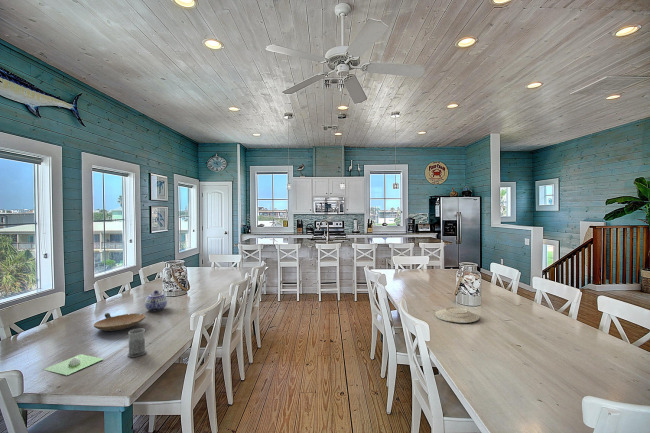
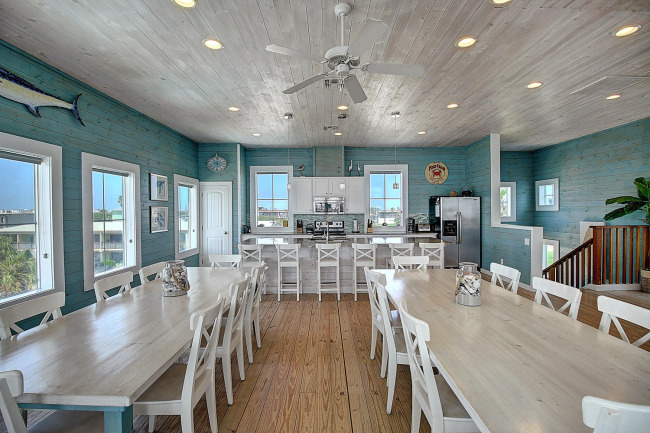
- plate (456, 313)
- mug (137, 340)
- bowl (120, 322)
- teapot (156, 299)
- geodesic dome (74, 360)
